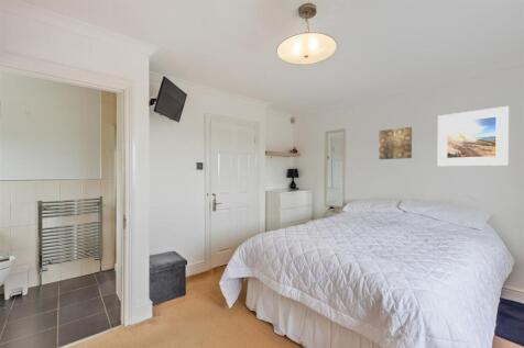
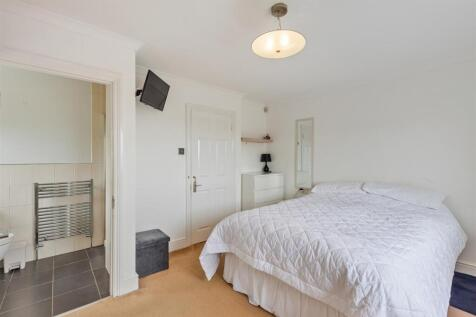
- wall art (394, 144)
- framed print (470, 138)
